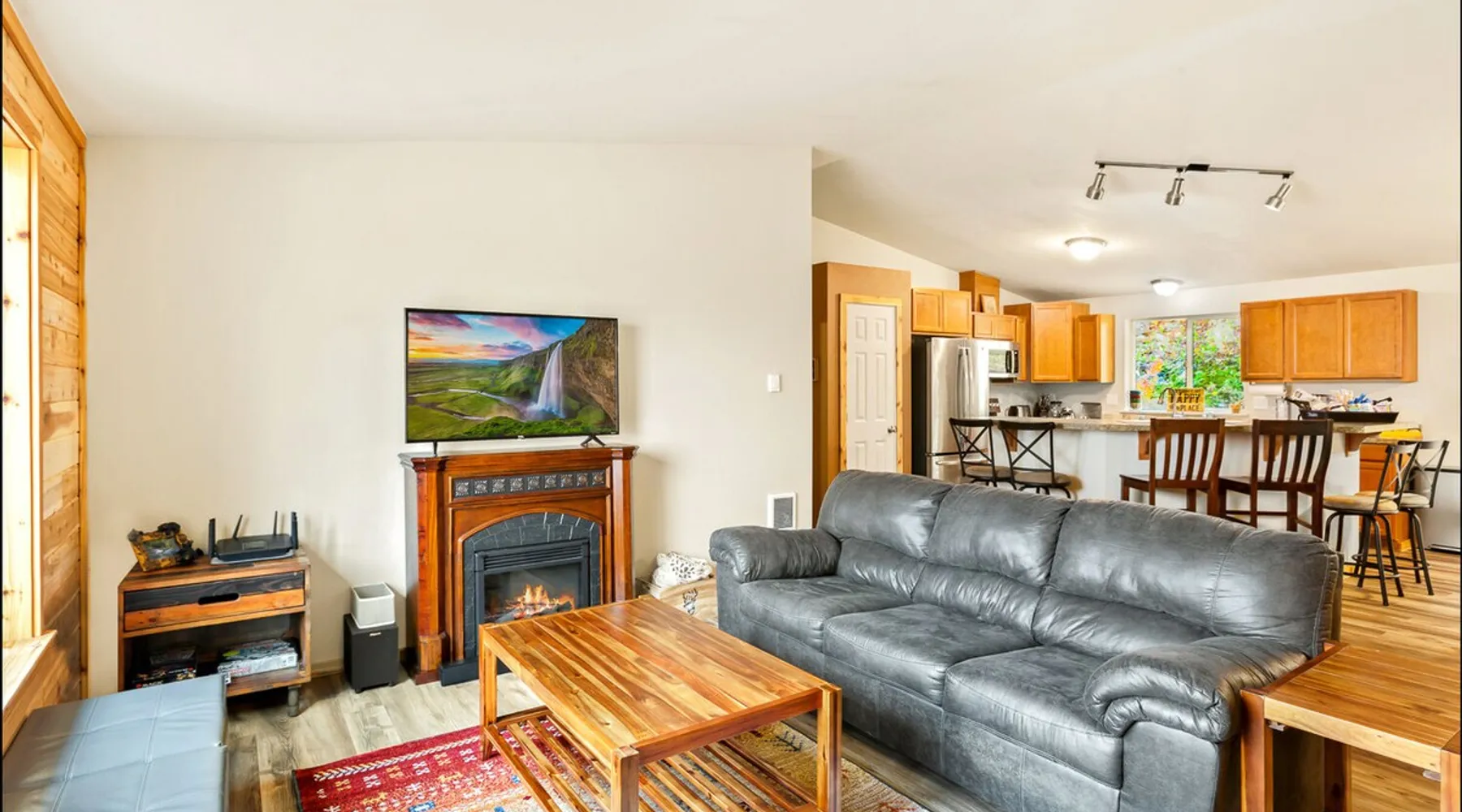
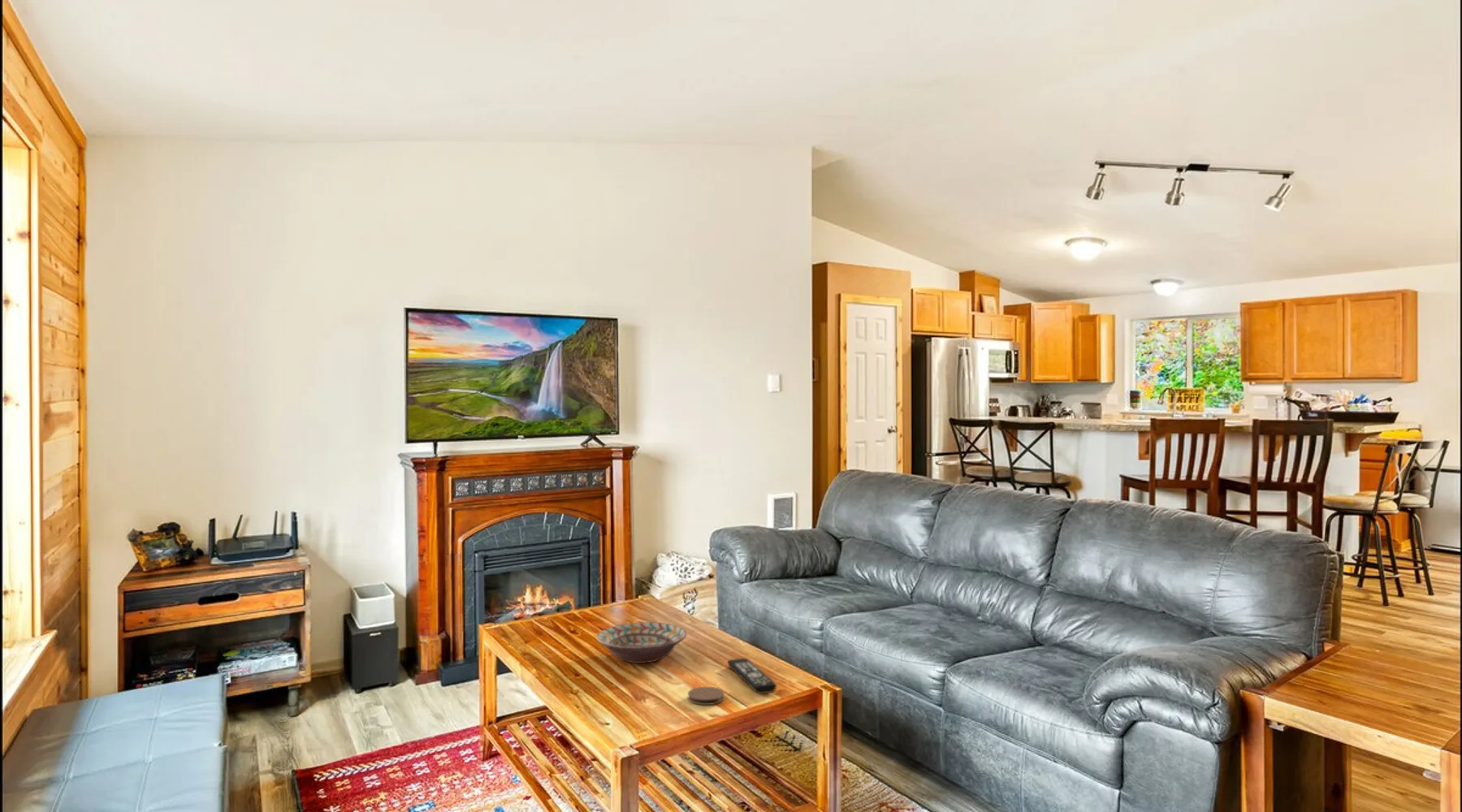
+ remote control (750, 675)
+ decorative bowl (642, 645)
+ coaster (706, 695)
